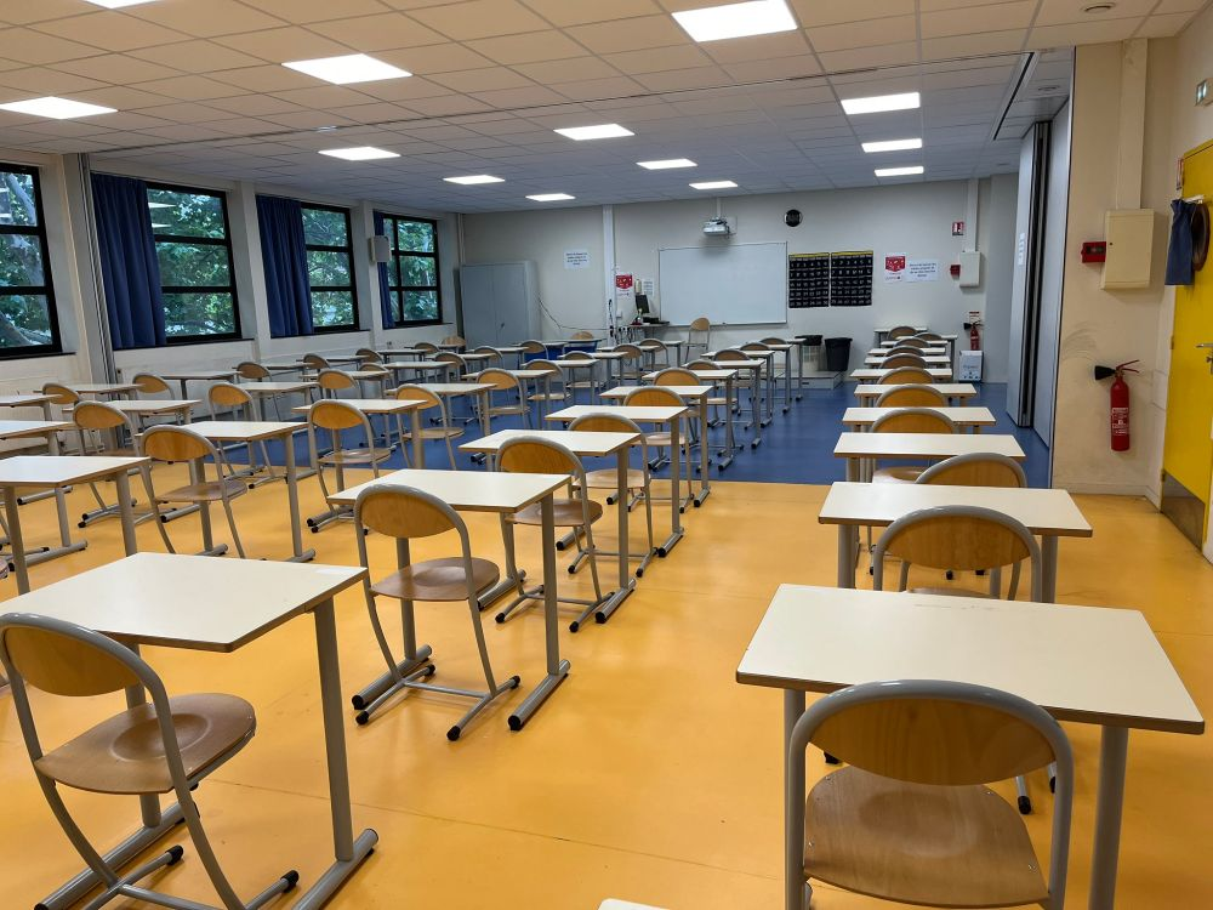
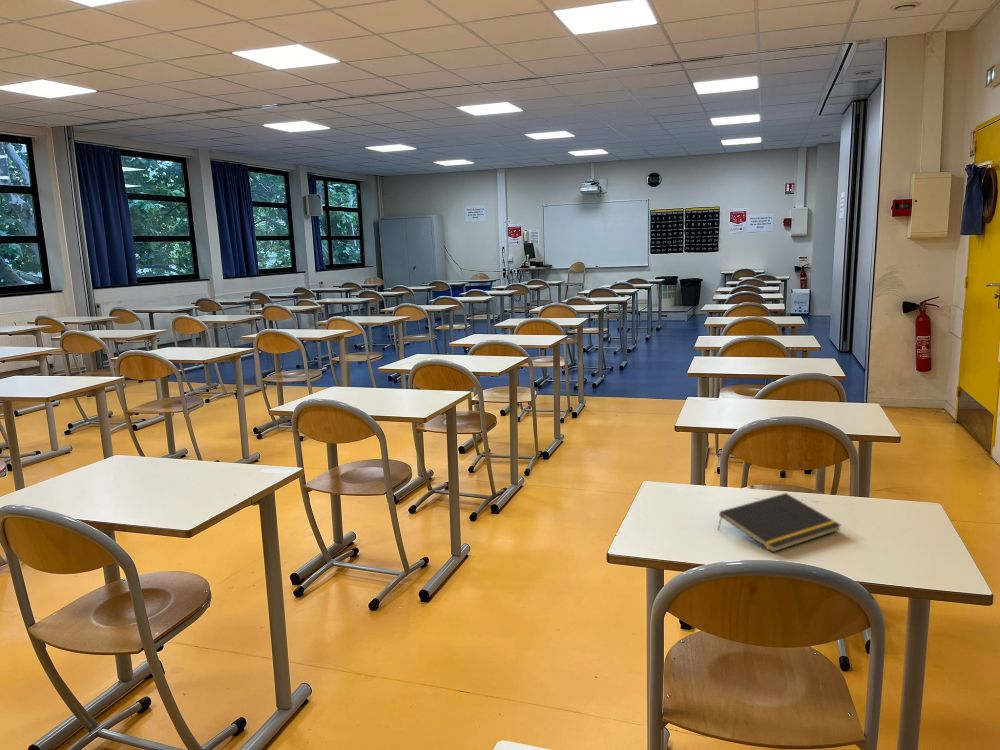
+ notepad (779, 520)
